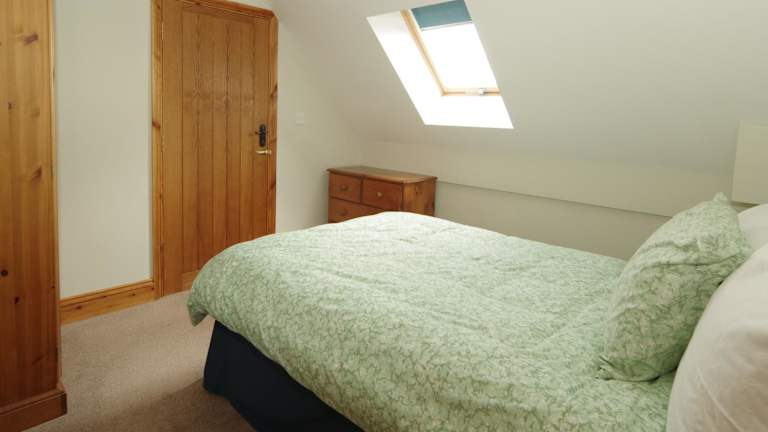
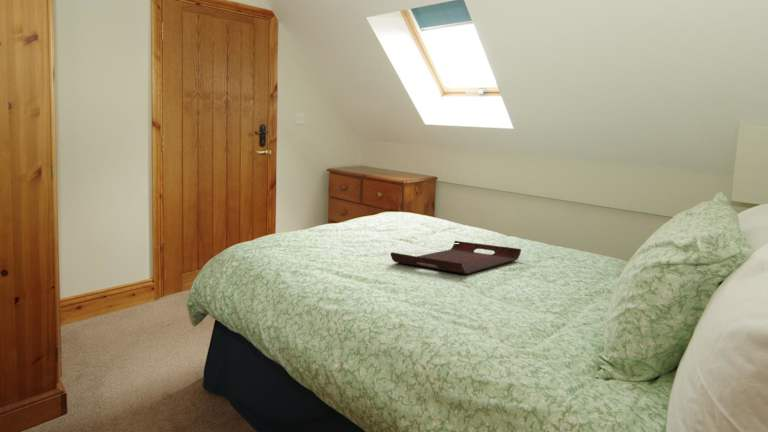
+ serving tray (457, 256)
